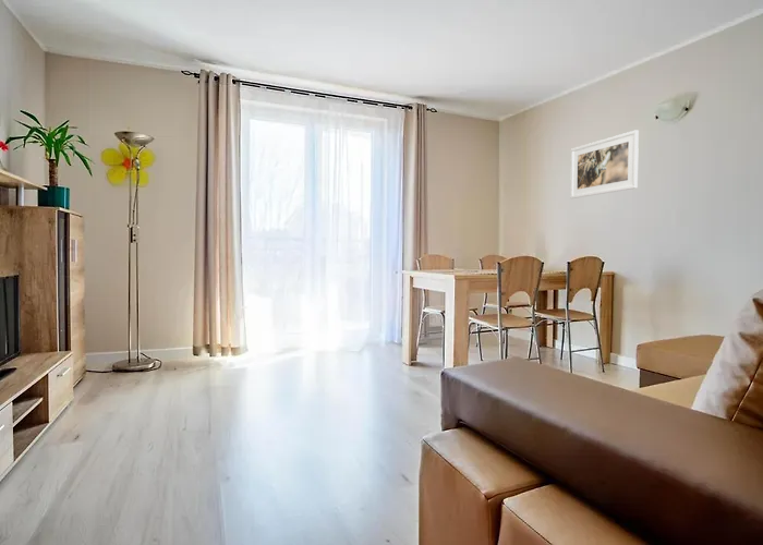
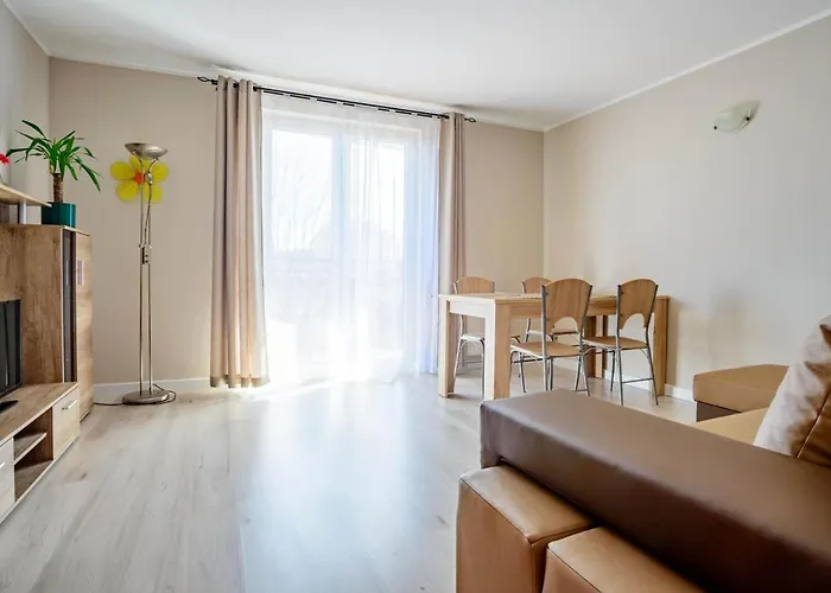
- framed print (602, 167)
